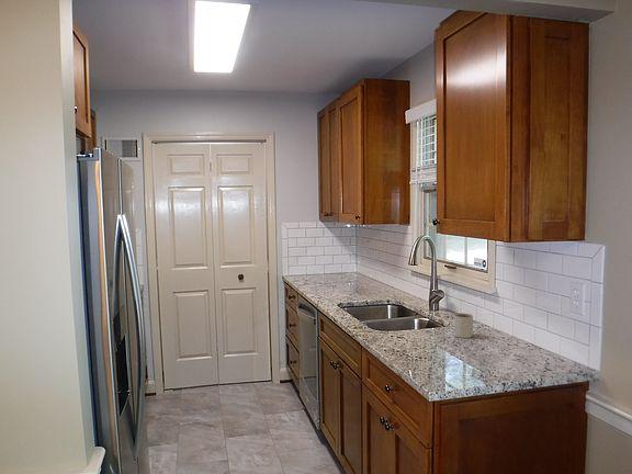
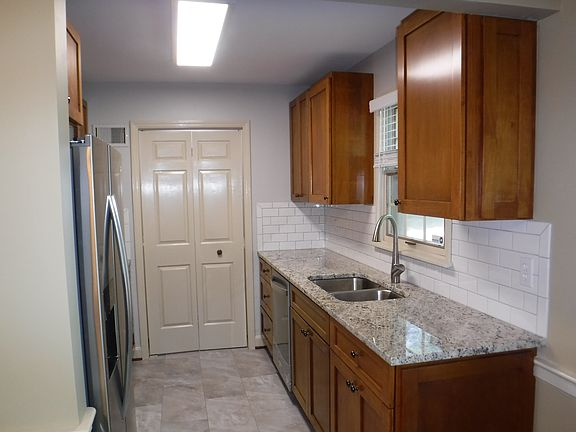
- mug (461, 324)
